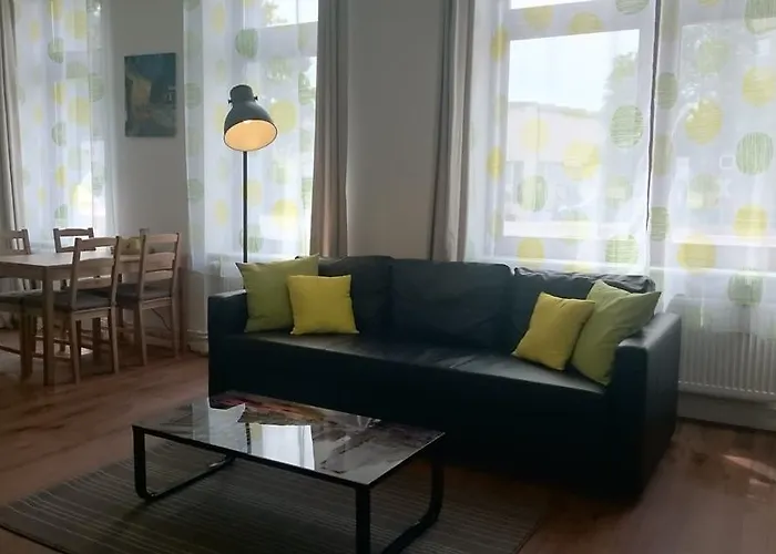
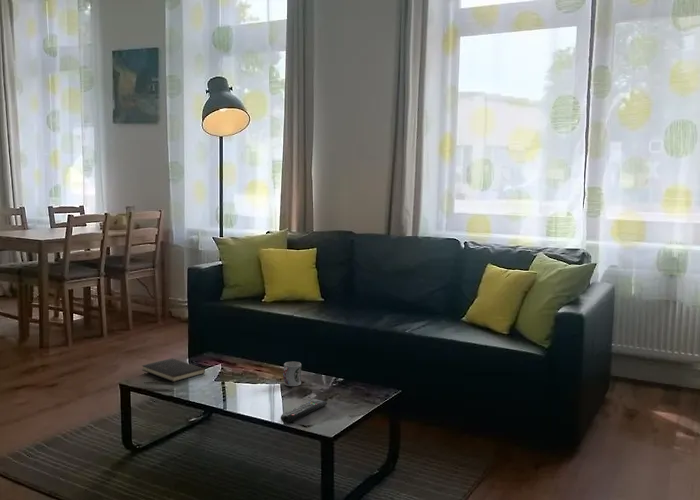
+ hardcover book (173, 369)
+ cup (290, 374)
+ remote control (304, 410)
